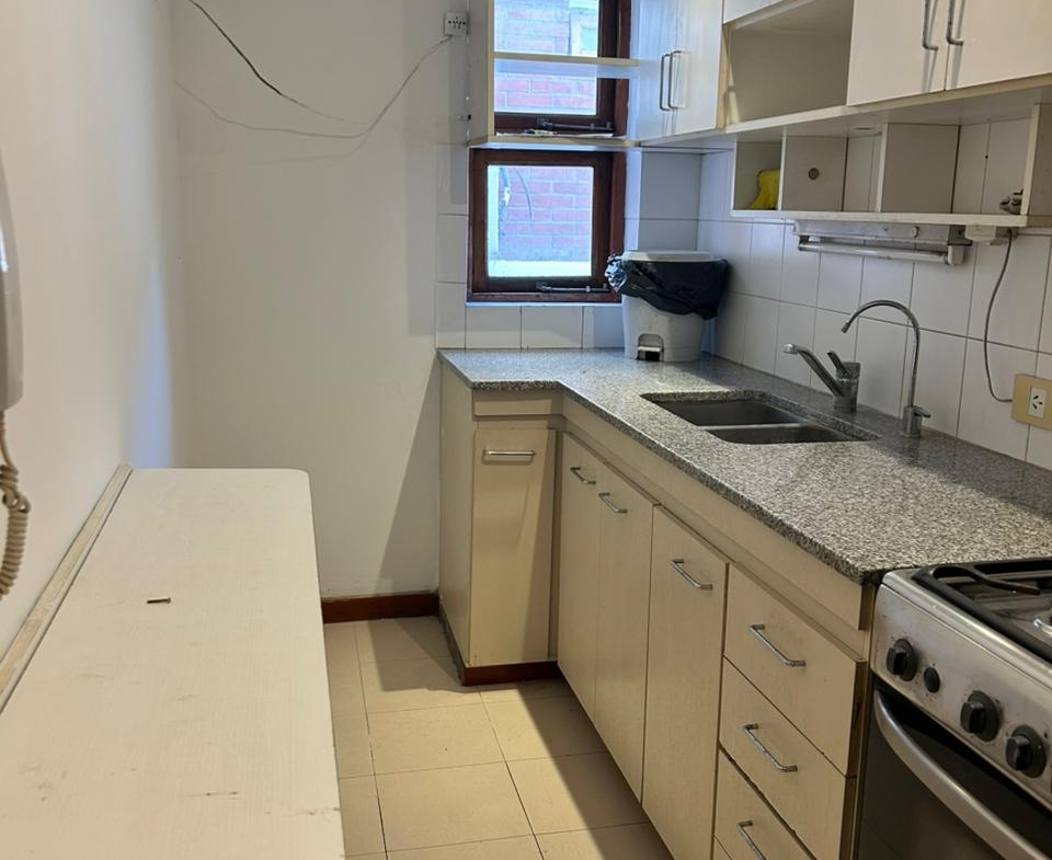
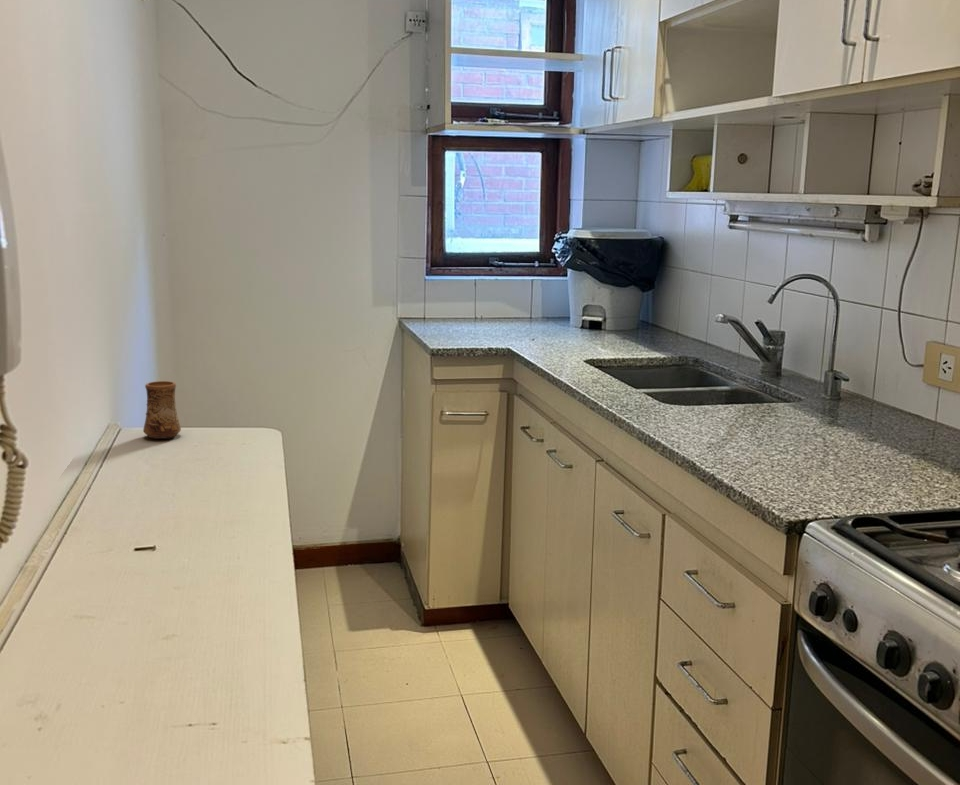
+ cup (161, 409)
